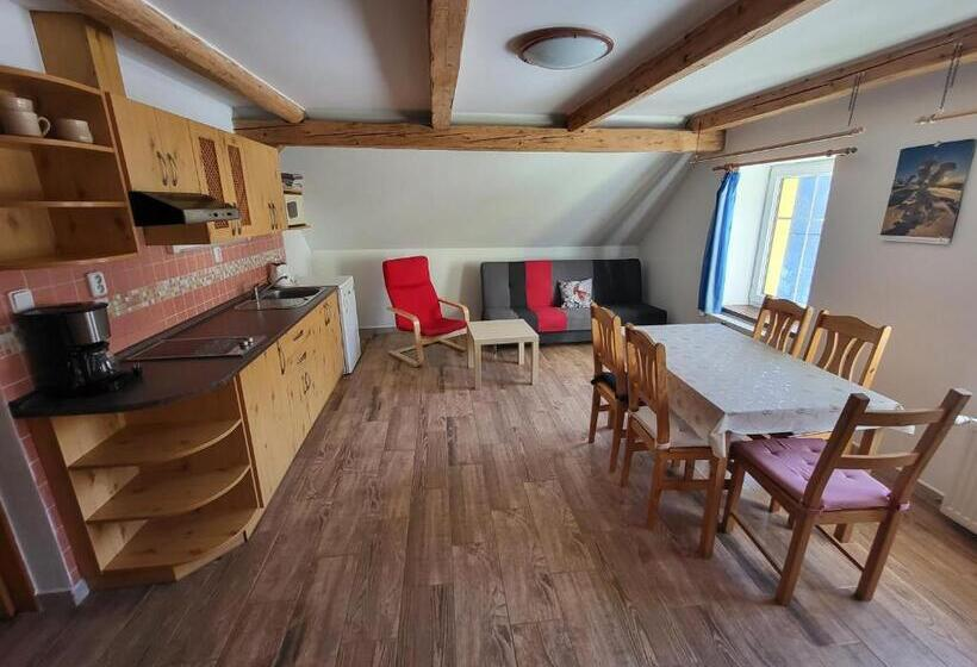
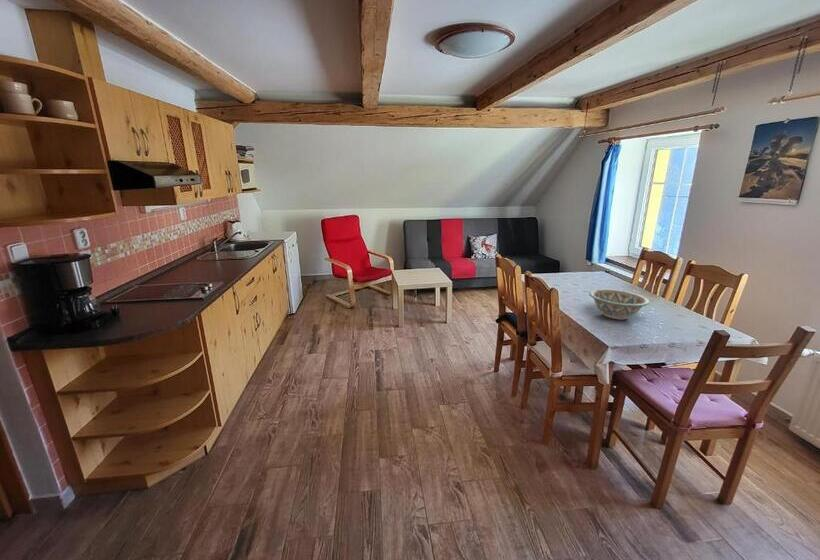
+ decorative bowl (617, 305)
